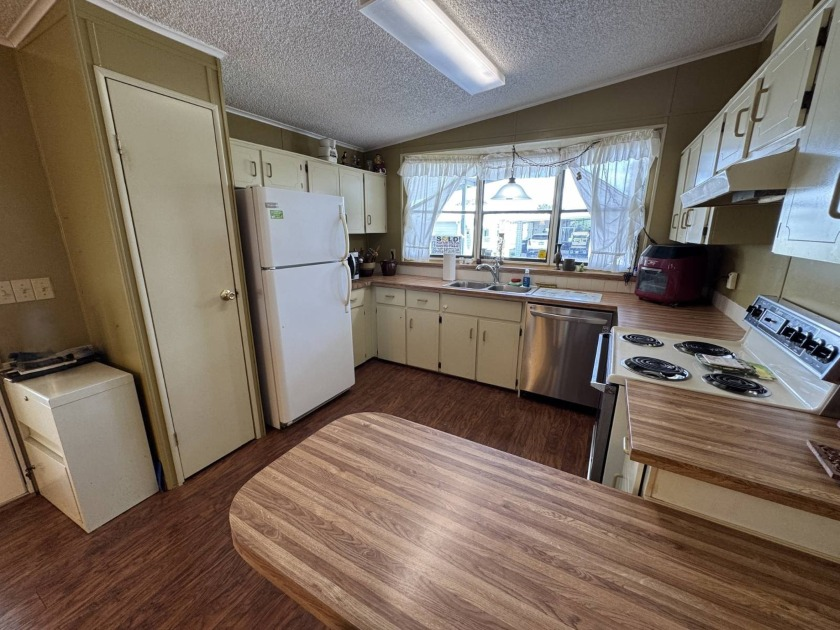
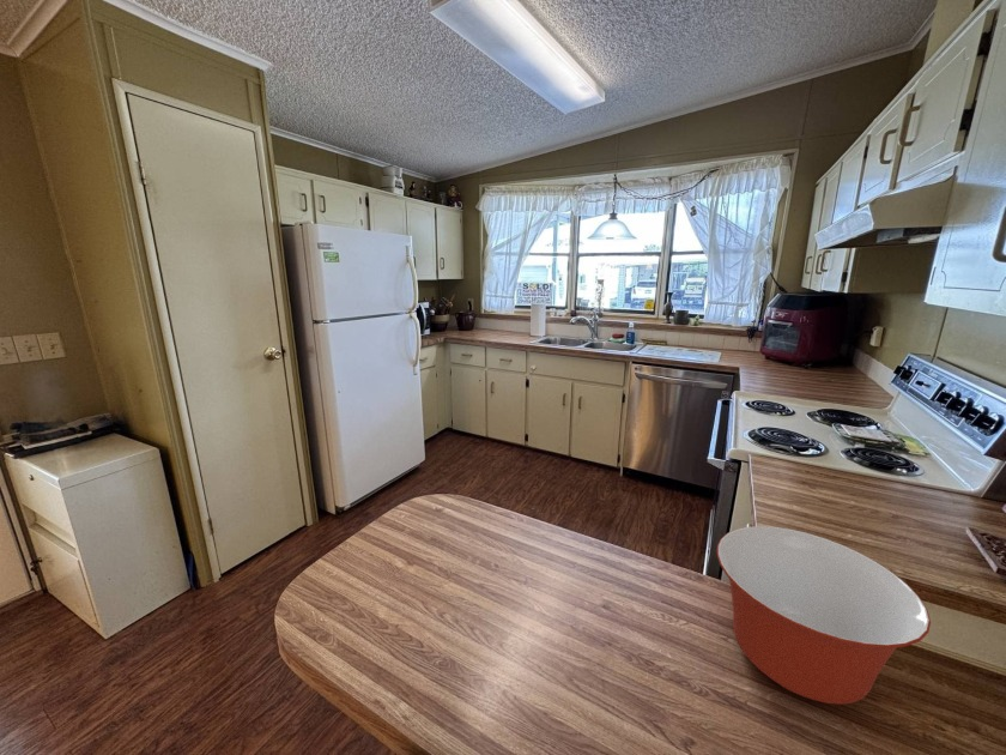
+ mixing bowl (802, 618)
